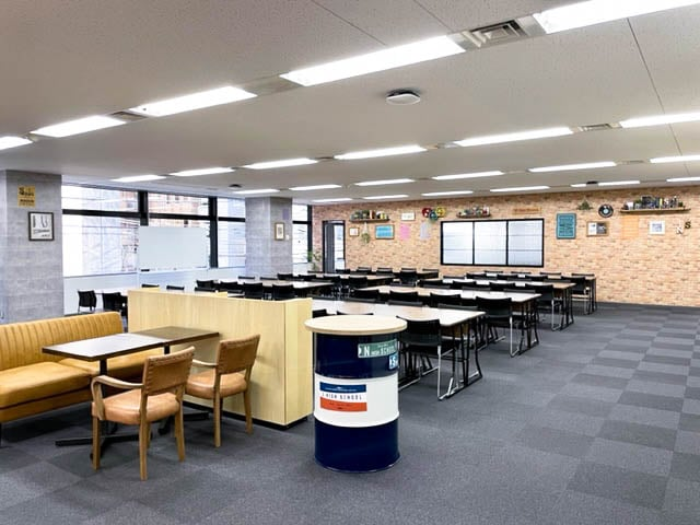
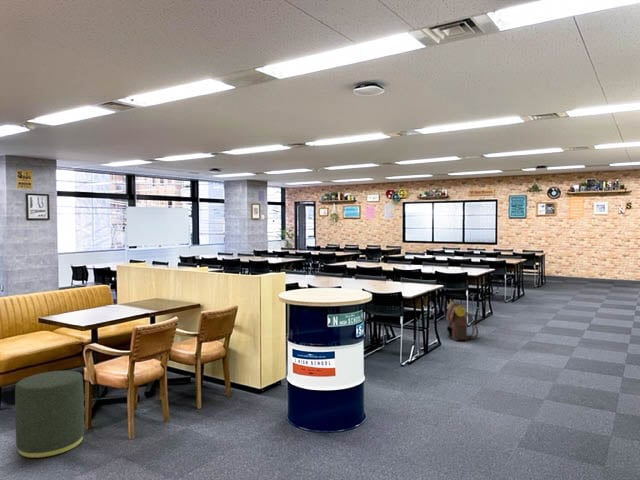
+ ottoman (50, 411)
+ backpack (461, 320)
